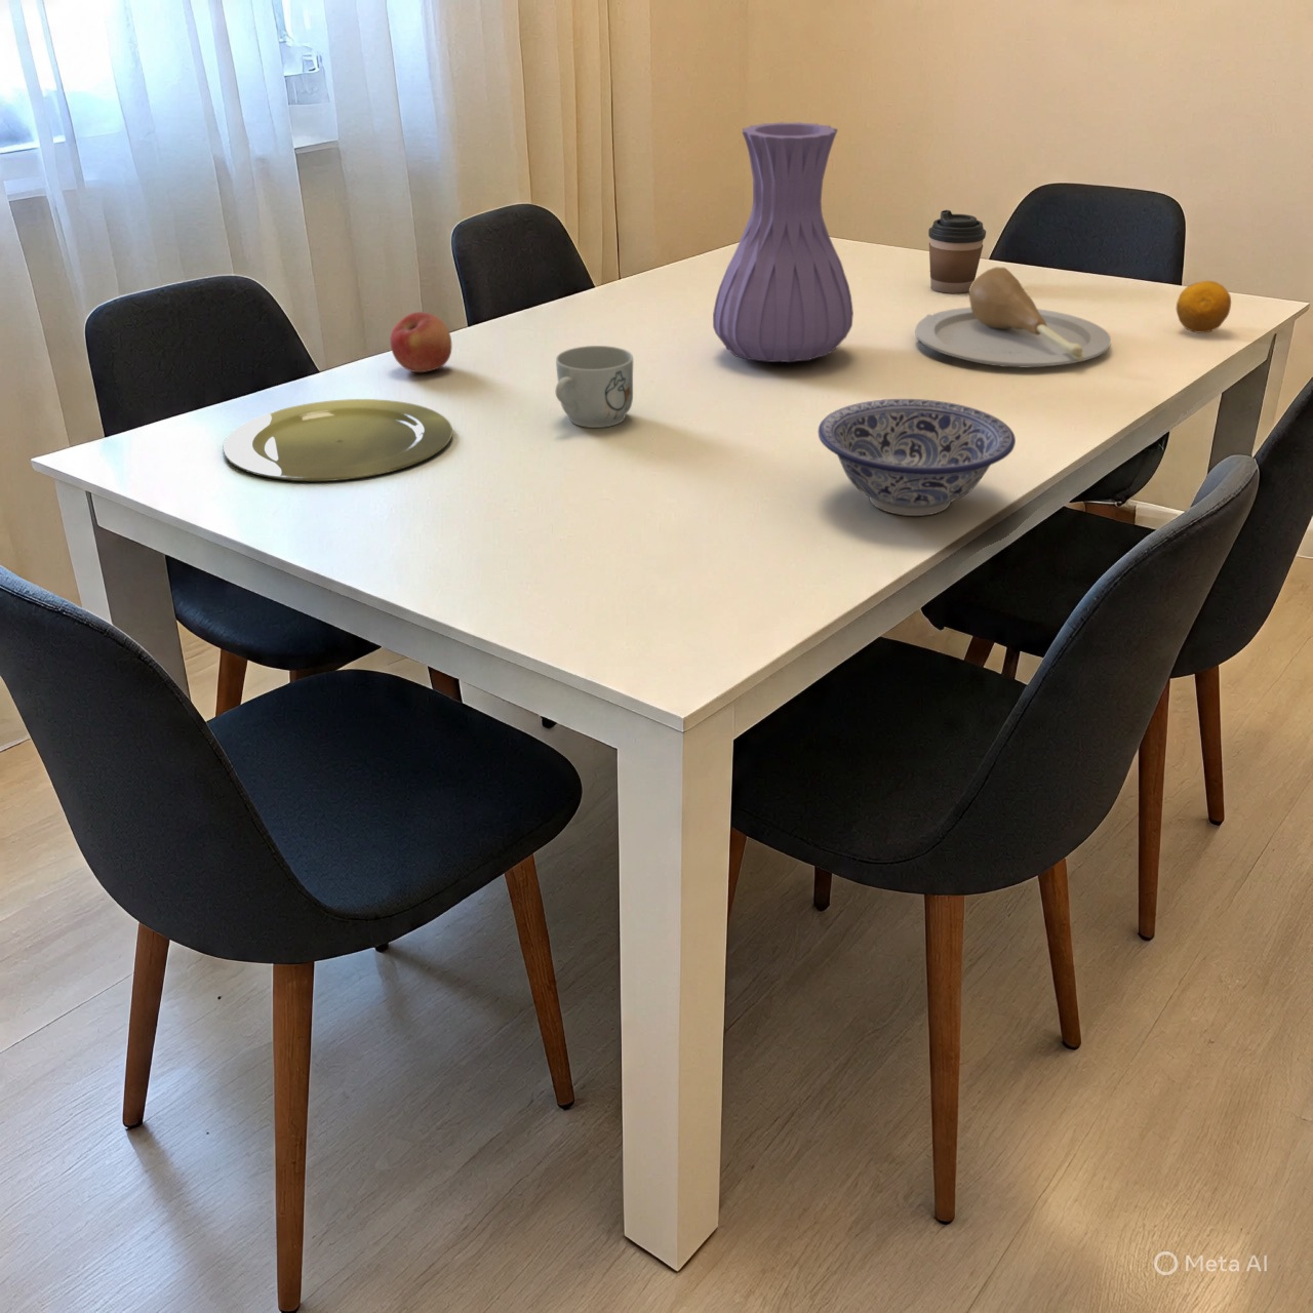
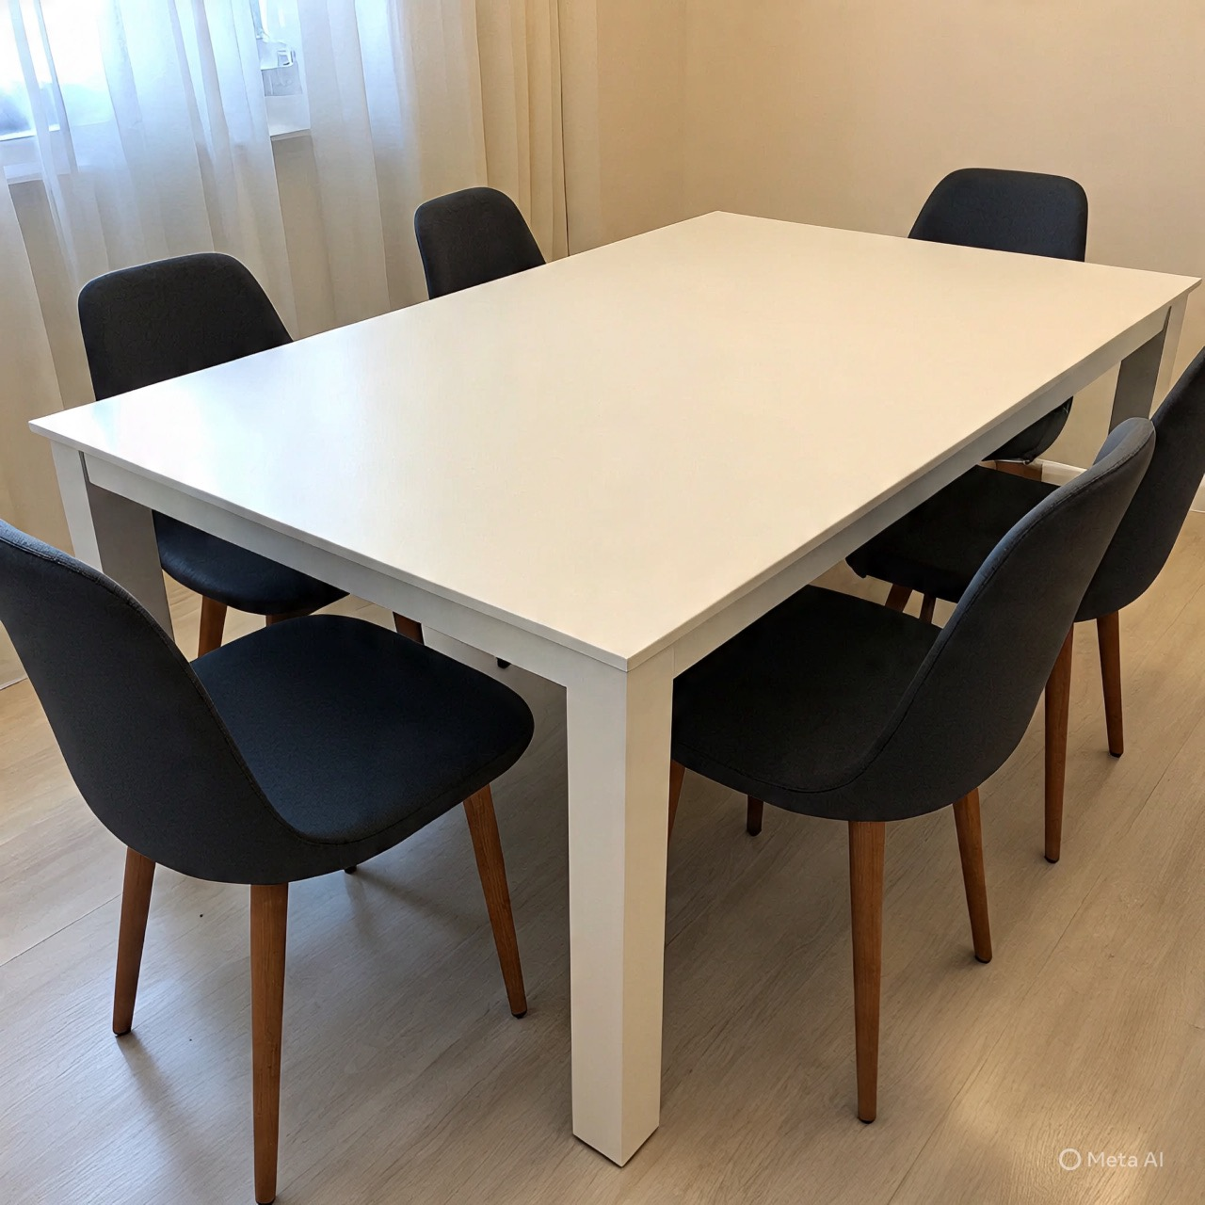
- lemon (1205, 305)
- vase (785, 248)
- plate (339, 438)
- plate (1016, 311)
- coffee cup (955, 250)
- apple (421, 341)
- bowl (911, 465)
- mug (589, 391)
